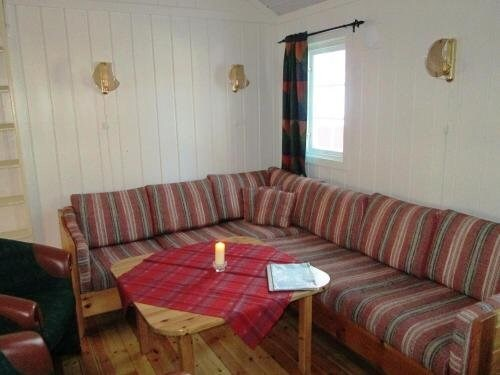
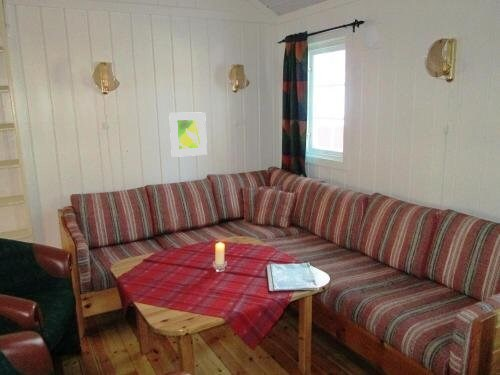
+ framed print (188, 134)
